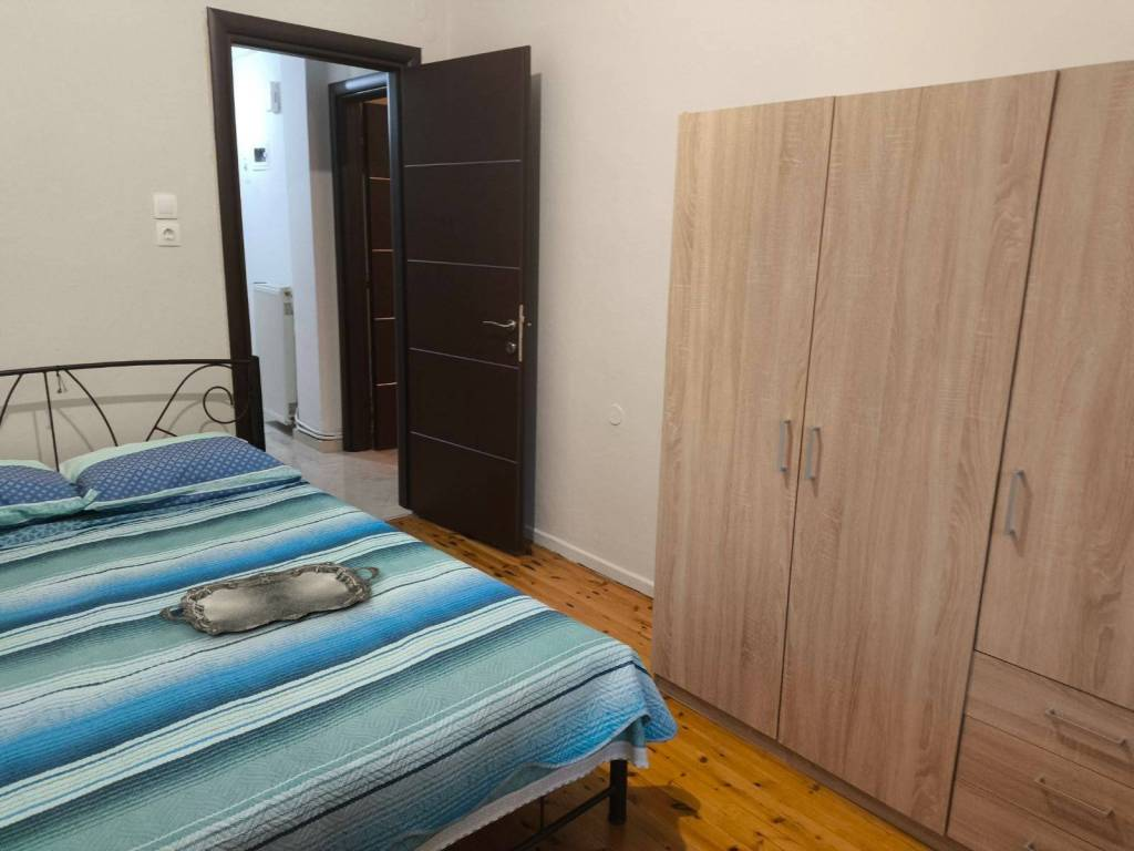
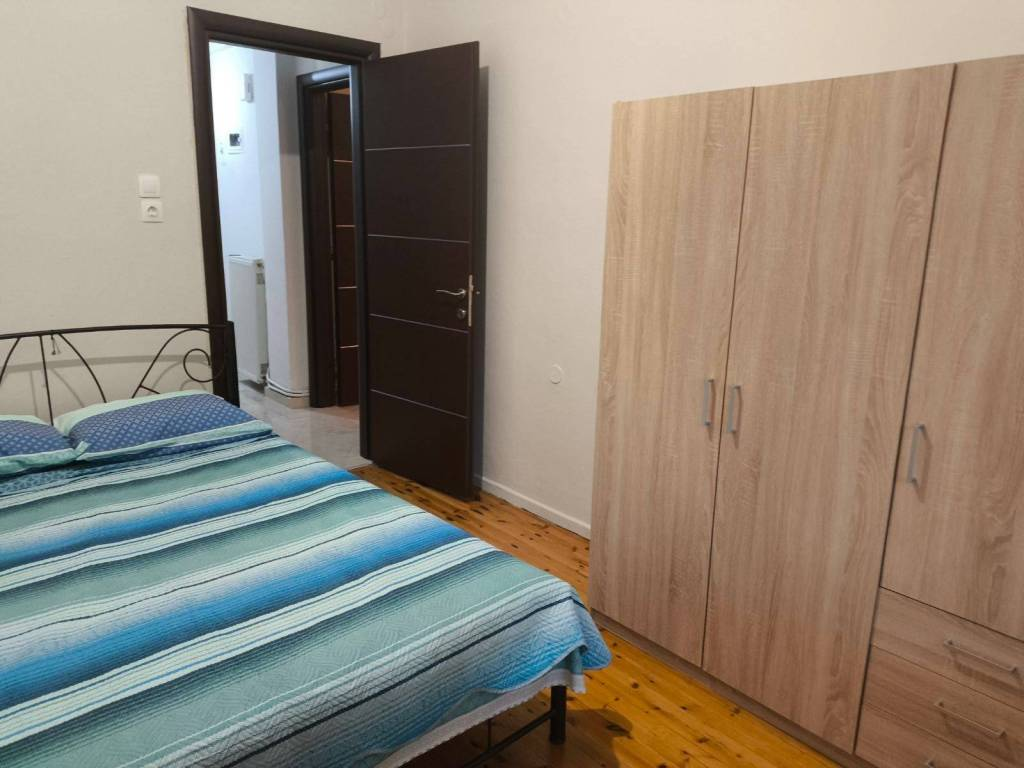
- serving tray (277, 594)
